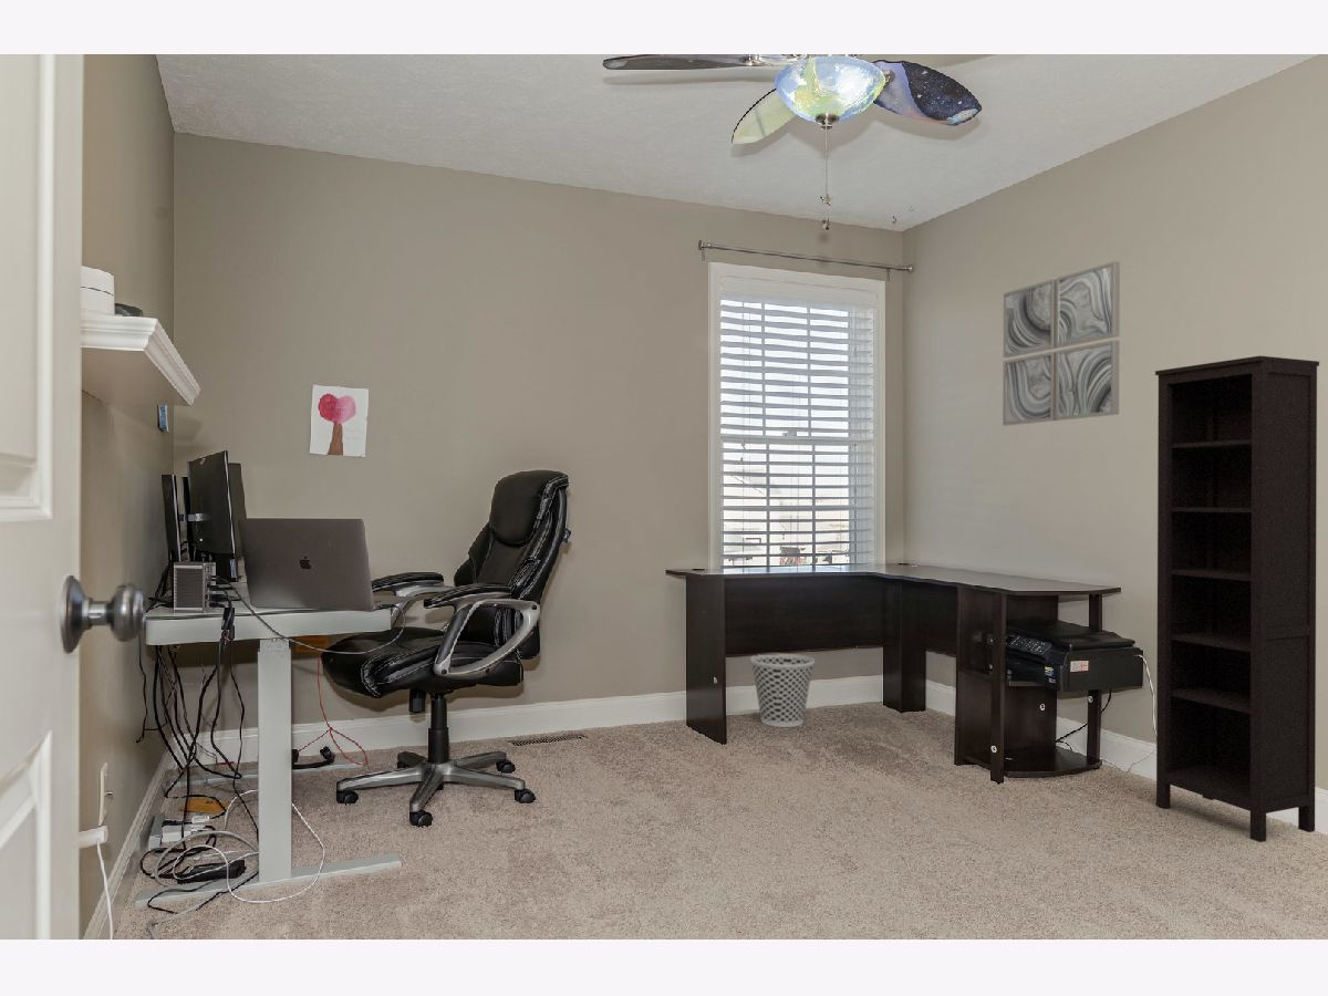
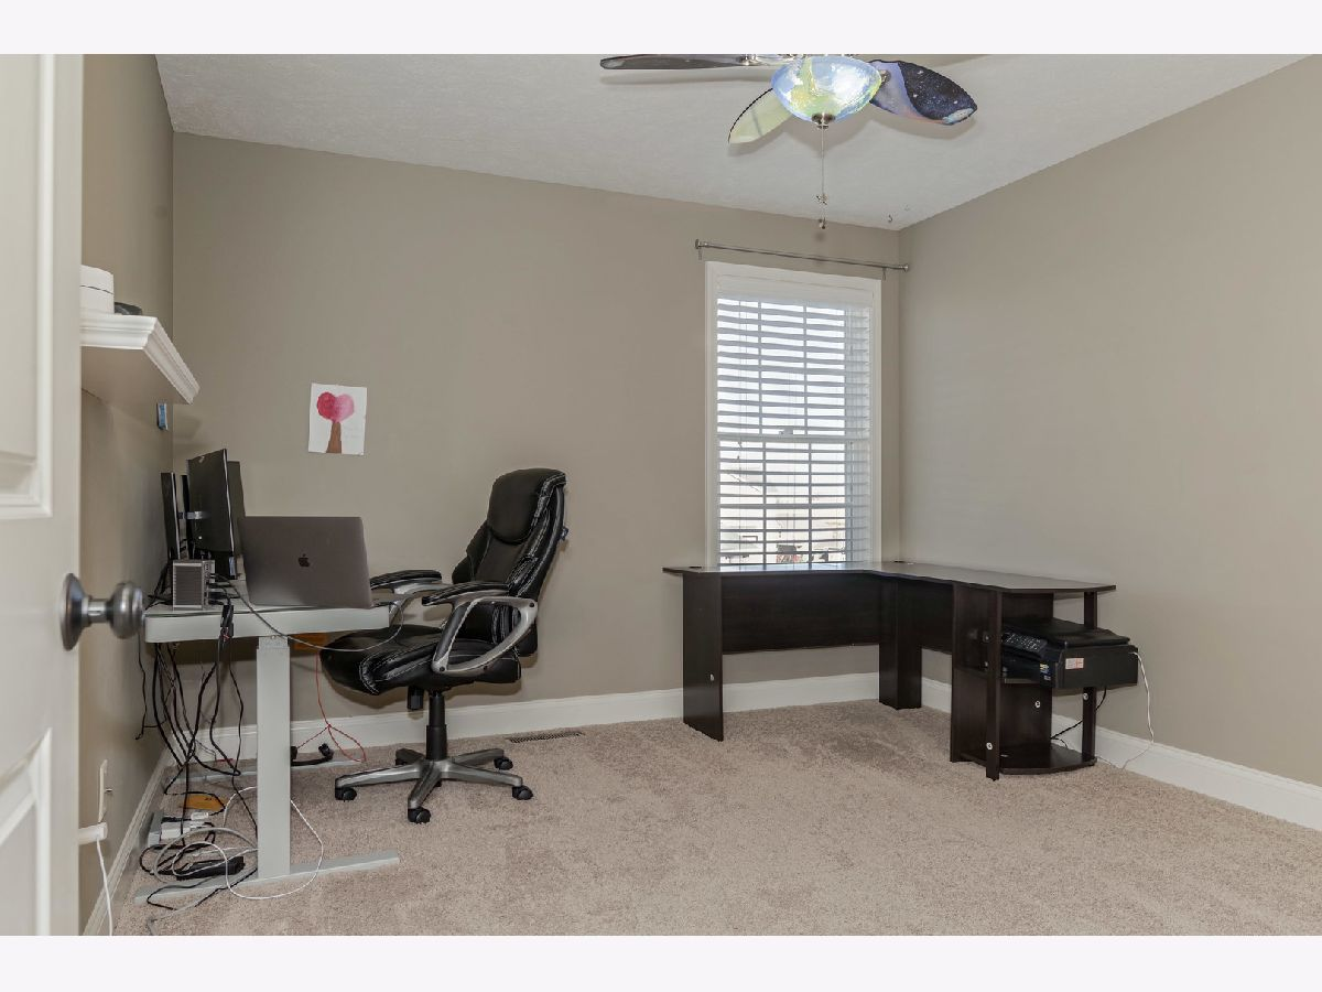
- wastebasket (781, 689)
- bookcase (1233, 591)
- wall art (1057, 347)
